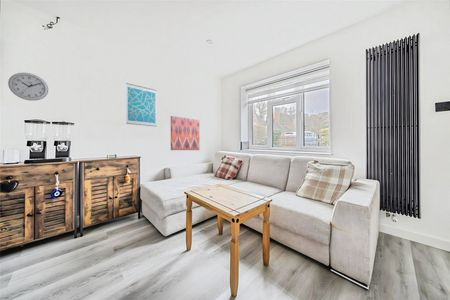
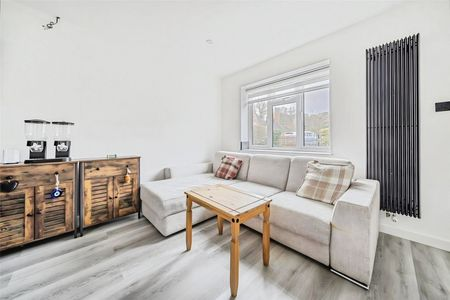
- wall art (185, 134)
- wall art (142, 106)
- wall clock (29, 86)
